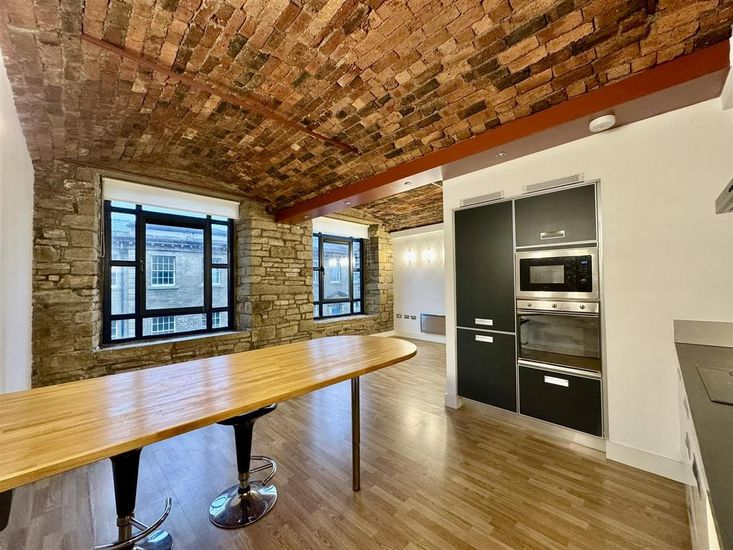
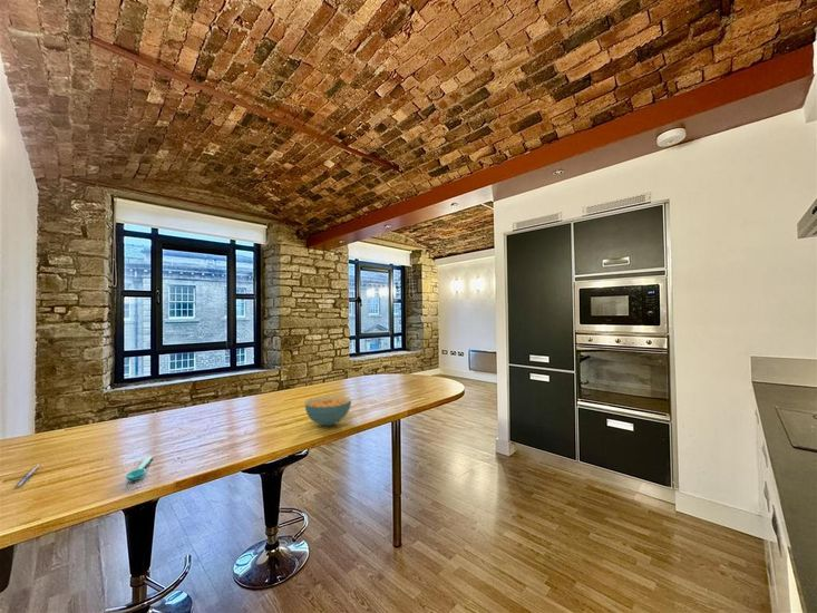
+ spoon (142, 466)
+ pen (28, 475)
+ cereal bowl (328, 411)
